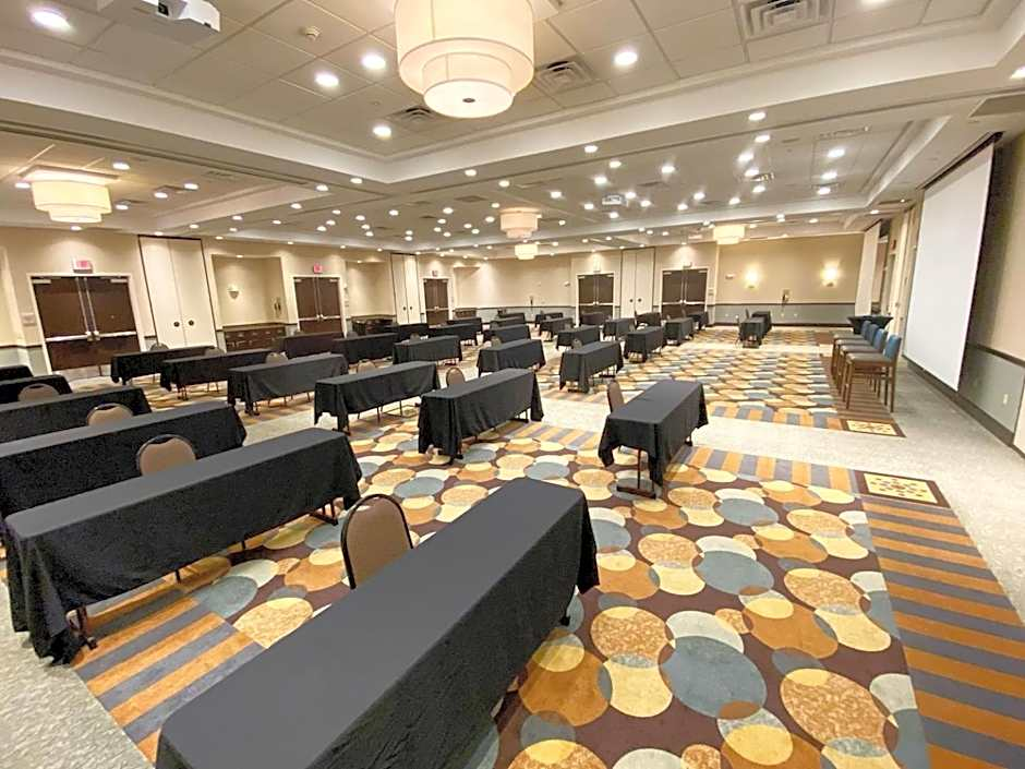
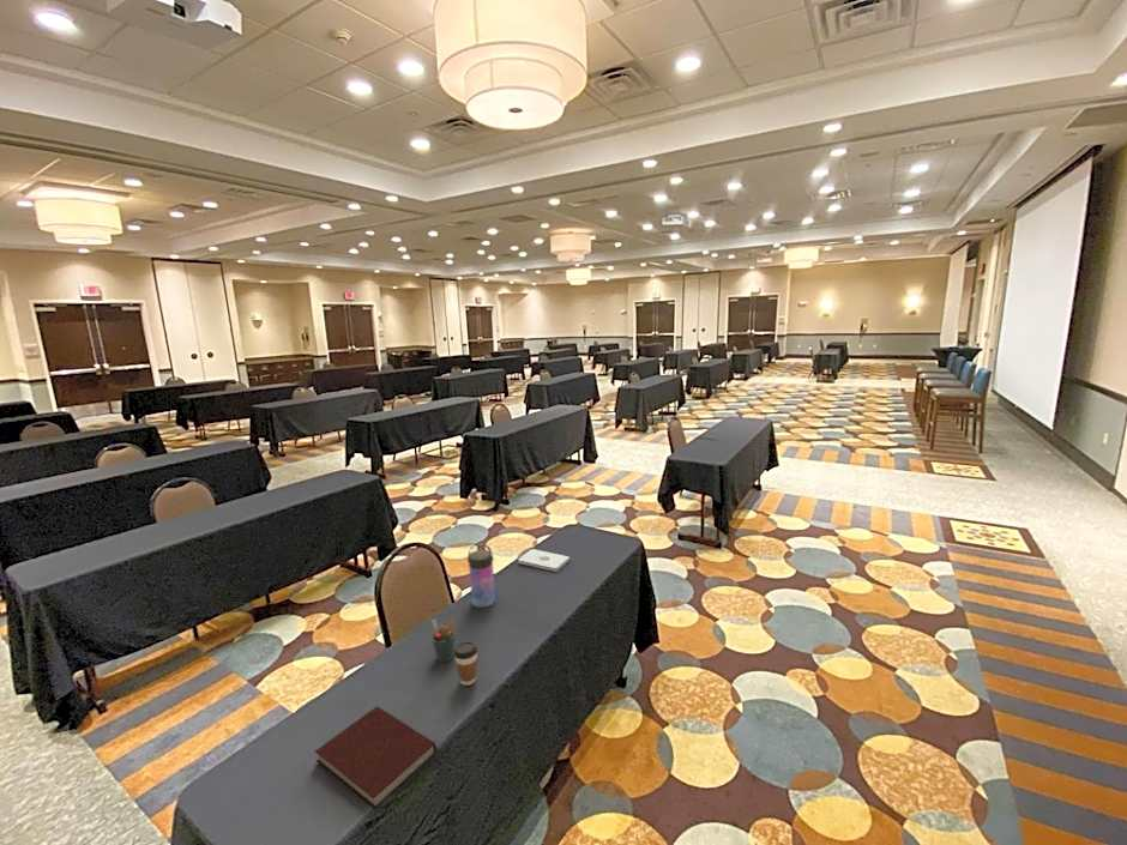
+ pen holder (444, 639)
+ coffee cup (466, 663)
+ notebook (375, 752)
+ water bottle (481, 572)
+ notepad (543, 560)
